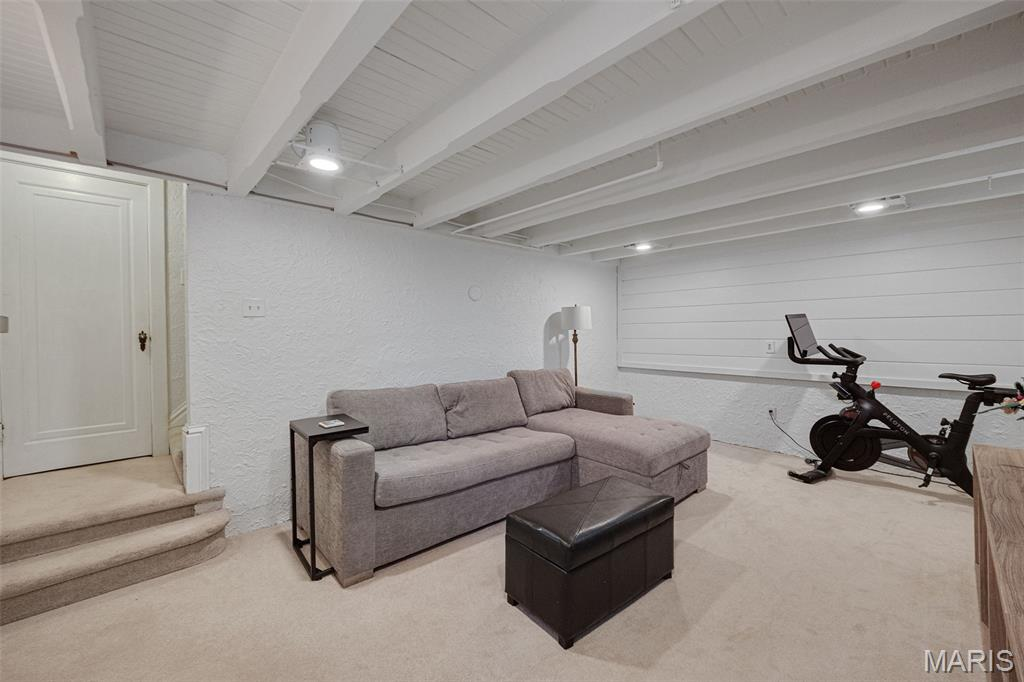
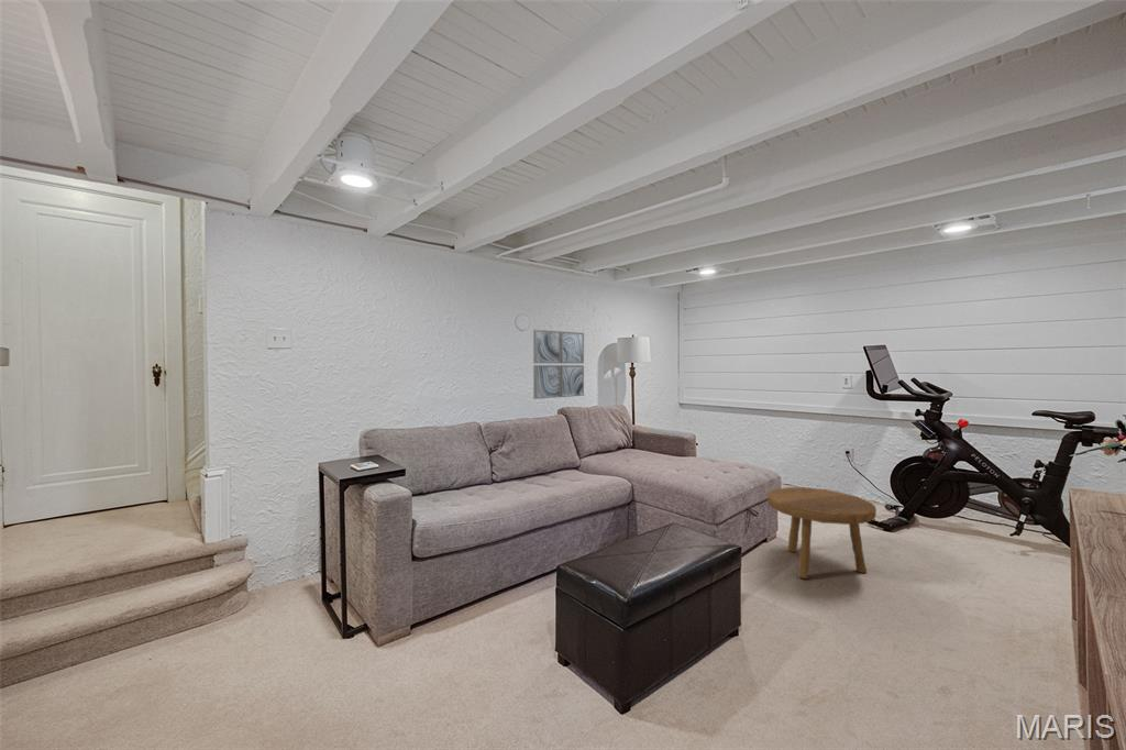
+ footstool (810, 532)
+ wall art (560, 365)
